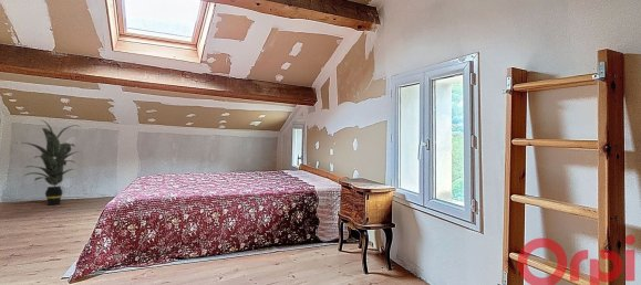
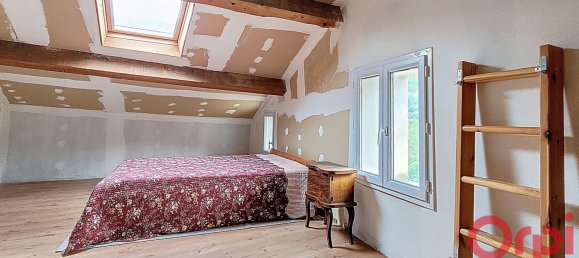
- indoor plant (51, 161)
